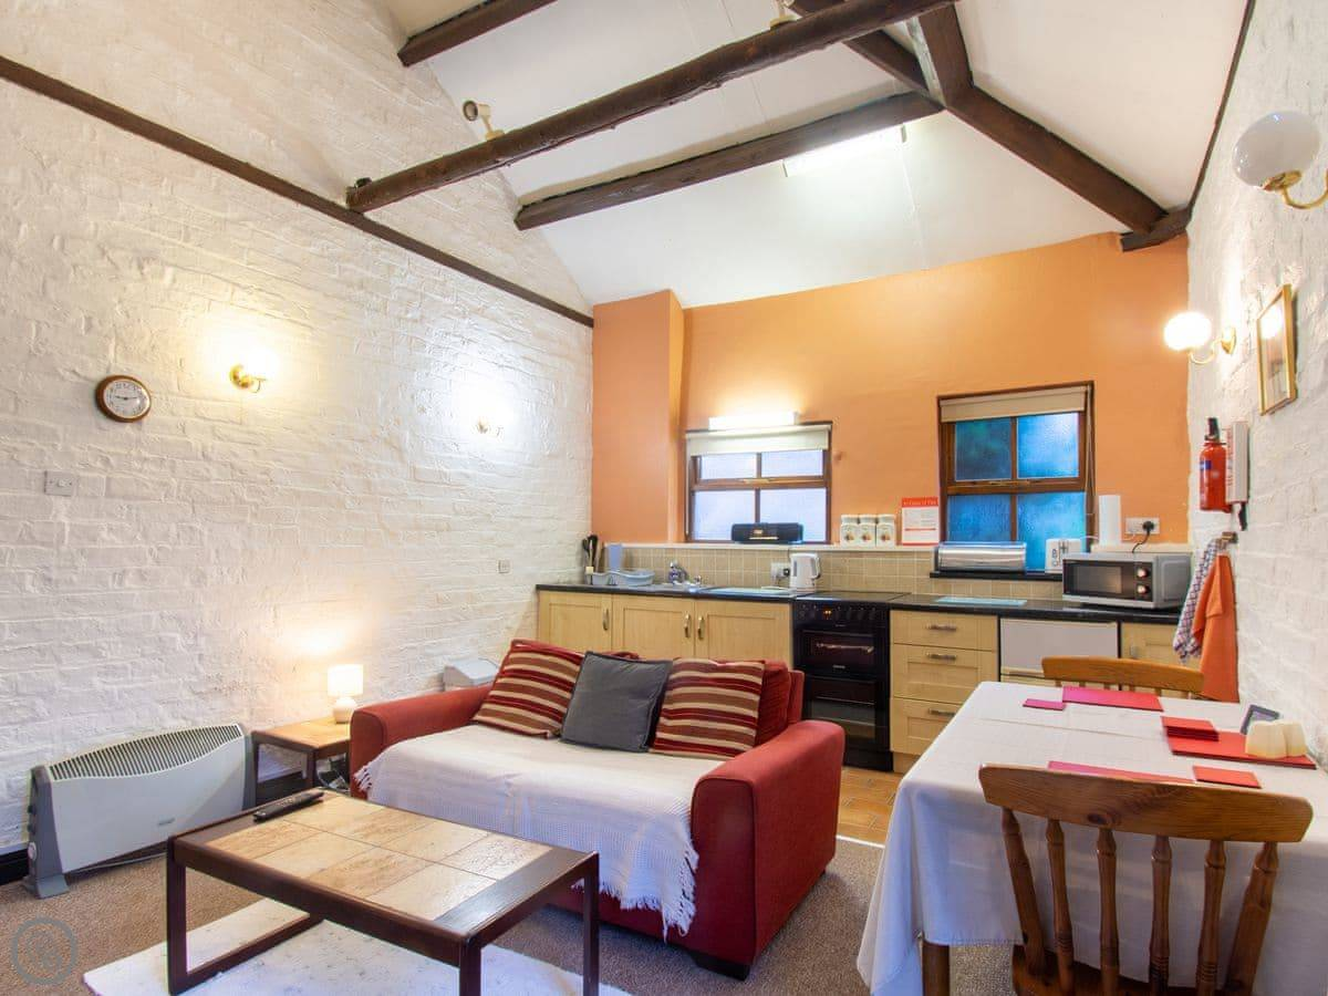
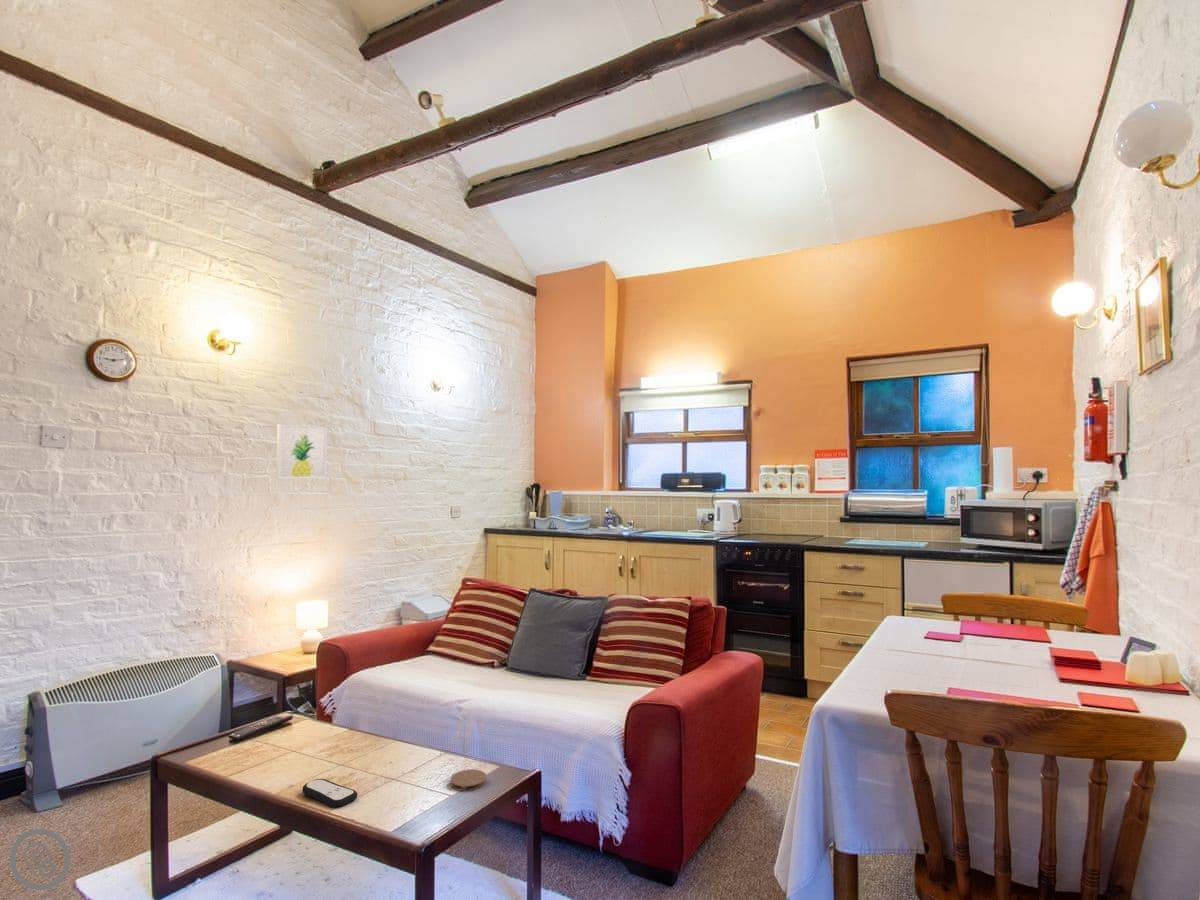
+ coaster (468, 779)
+ wall art (302, 452)
+ remote control (328, 792)
